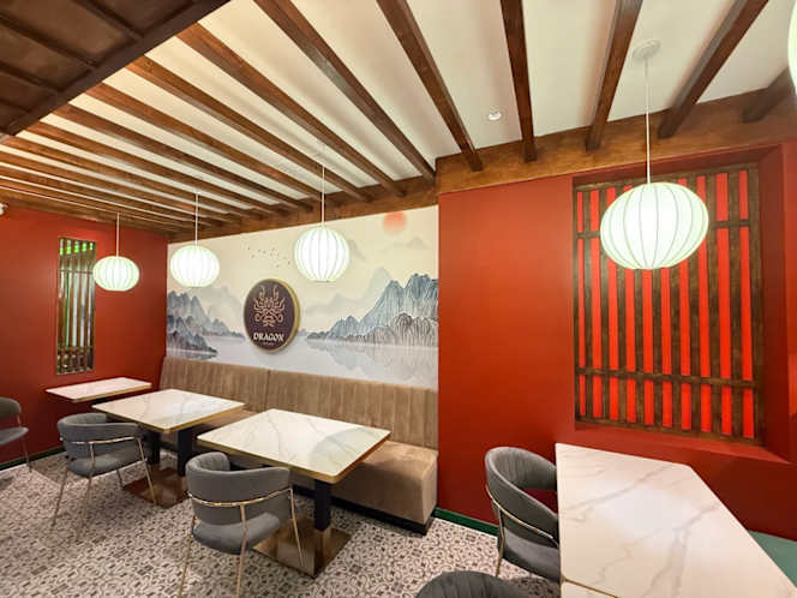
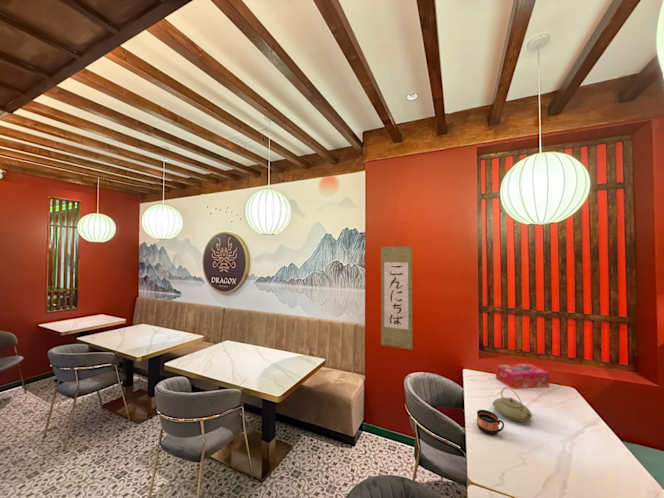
+ teapot (513, 403)
+ cup (488, 423)
+ wall scroll (396, 294)
+ tissue box (521, 375)
